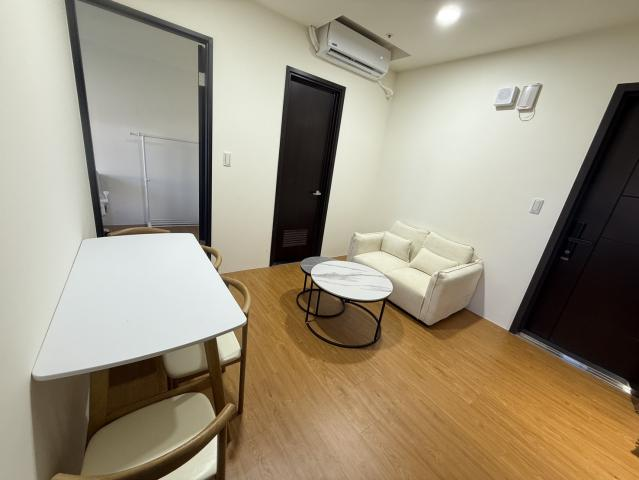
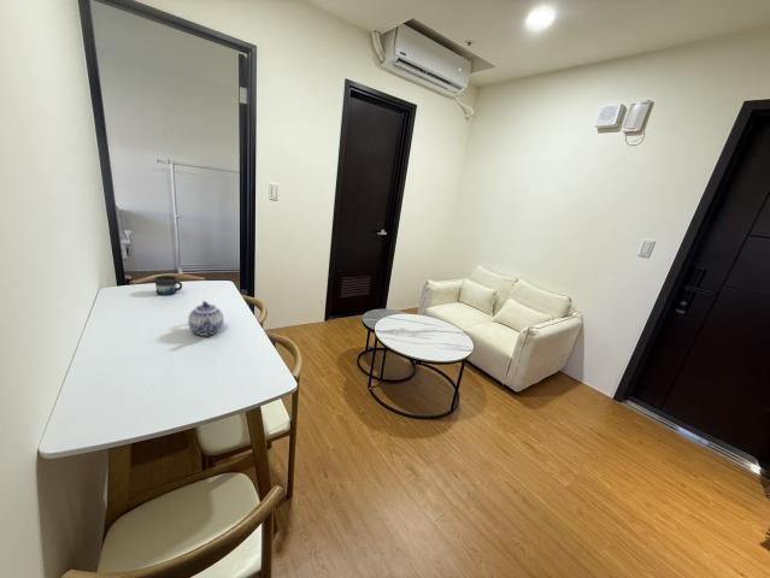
+ teapot (206, 317)
+ mug (169, 285)
